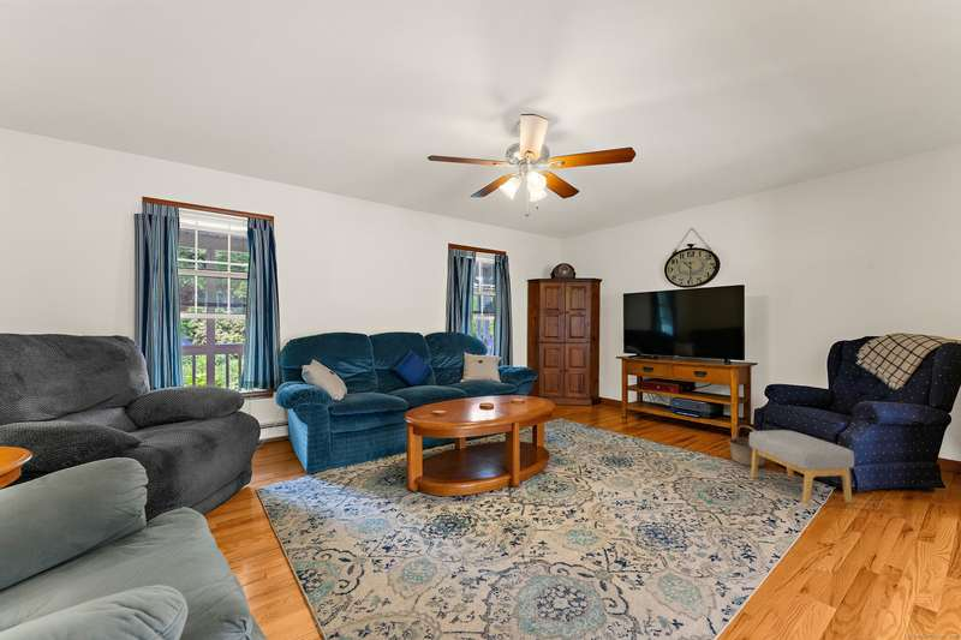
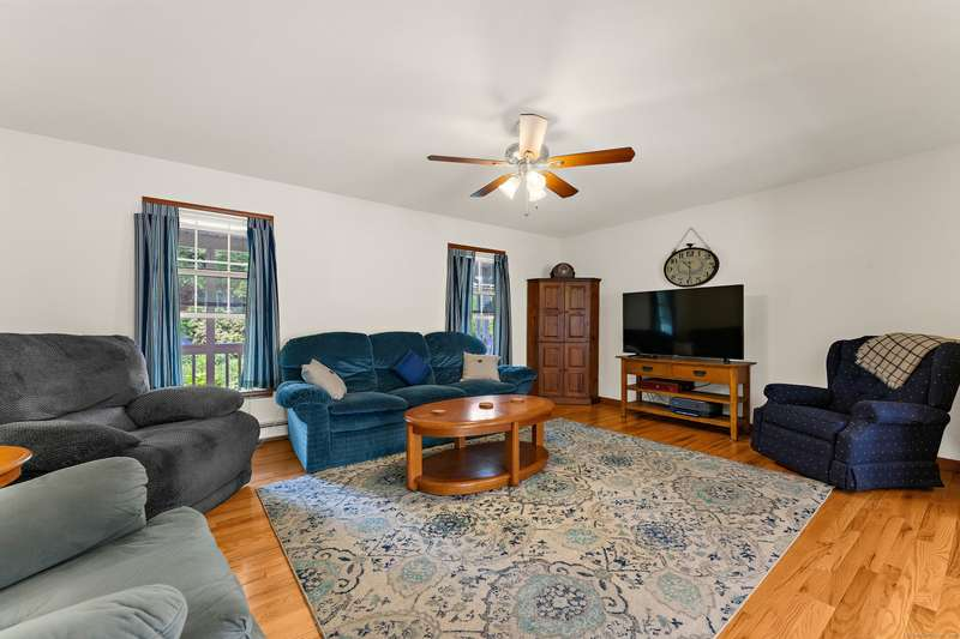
- footstool (796, 463)
- basket (747, 444)
